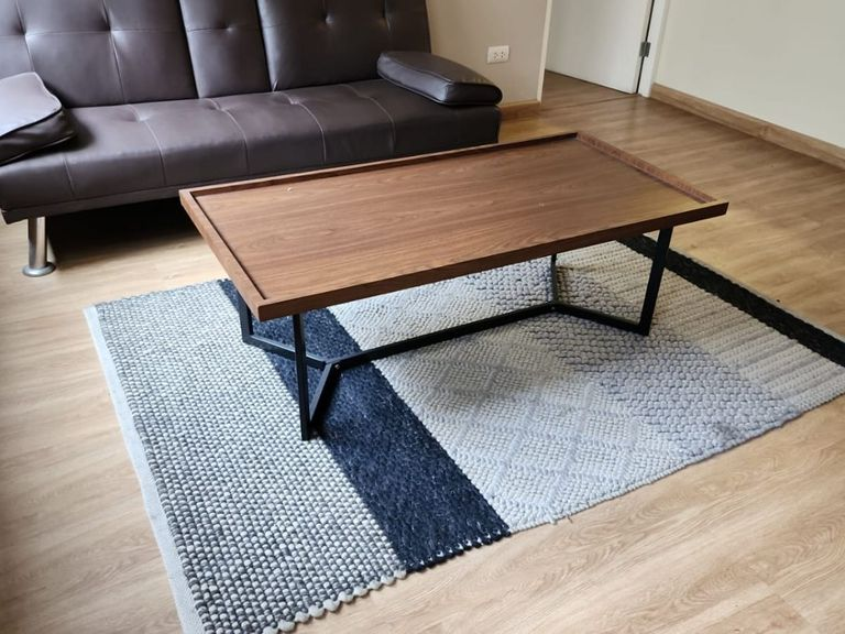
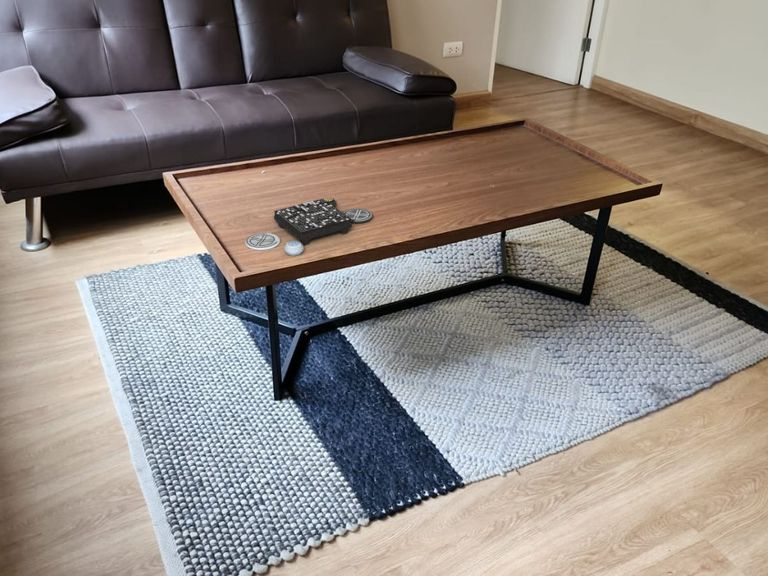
+ board game (312, 221)
